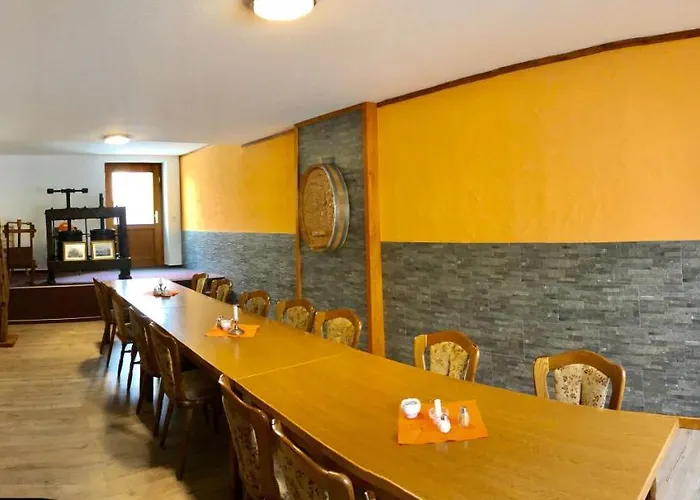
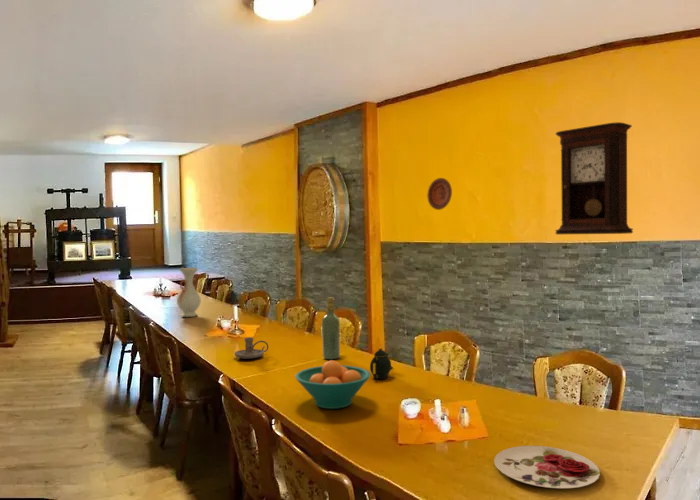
+ vase (188, 292)
+ plate (545, 464)
+ decorative plate (439, 193)
+ candle holder (252, 347)
+ fruit bowl (333, 382)
+ pendulum clock (590, 181)
+ teapot (372, 359)
+ wine bottle (330, 327)
